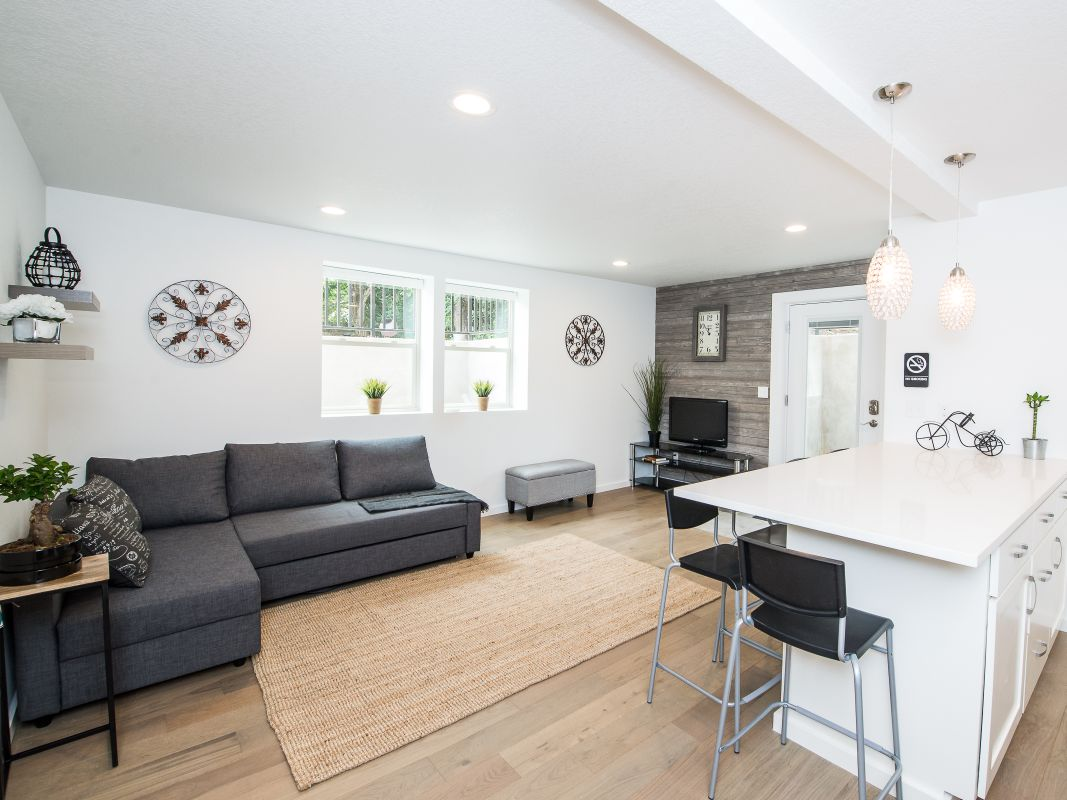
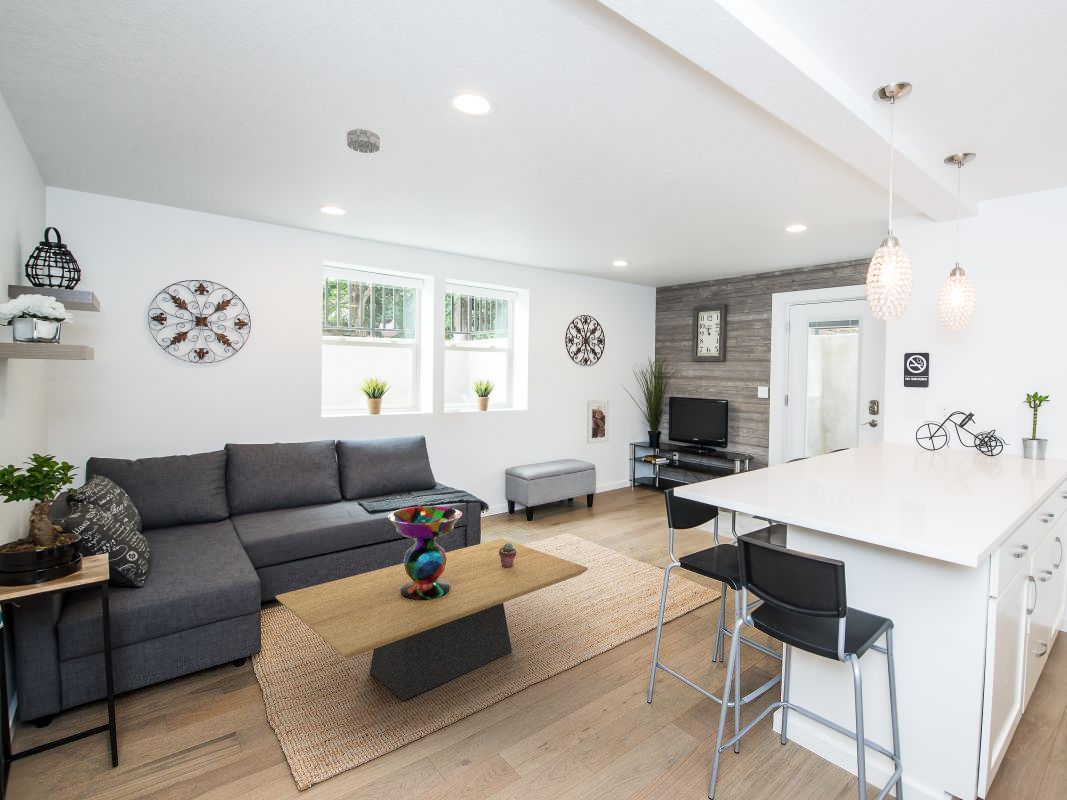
+ decorative bowl (425, 552)
+ smoke detector (363, 140)
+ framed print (598, 421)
+ coffee table (443, 621)
+ potted succulent (507, 554)
